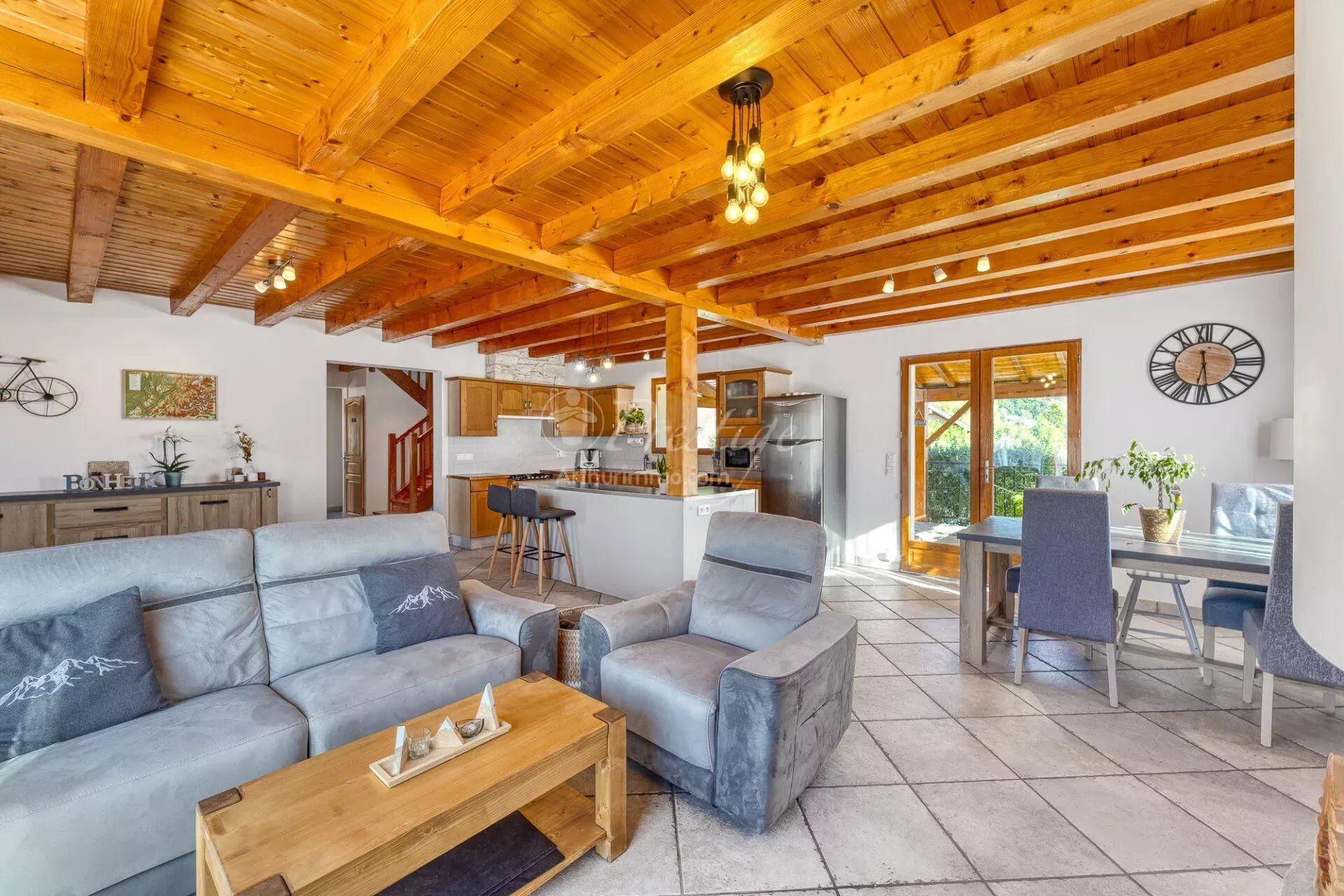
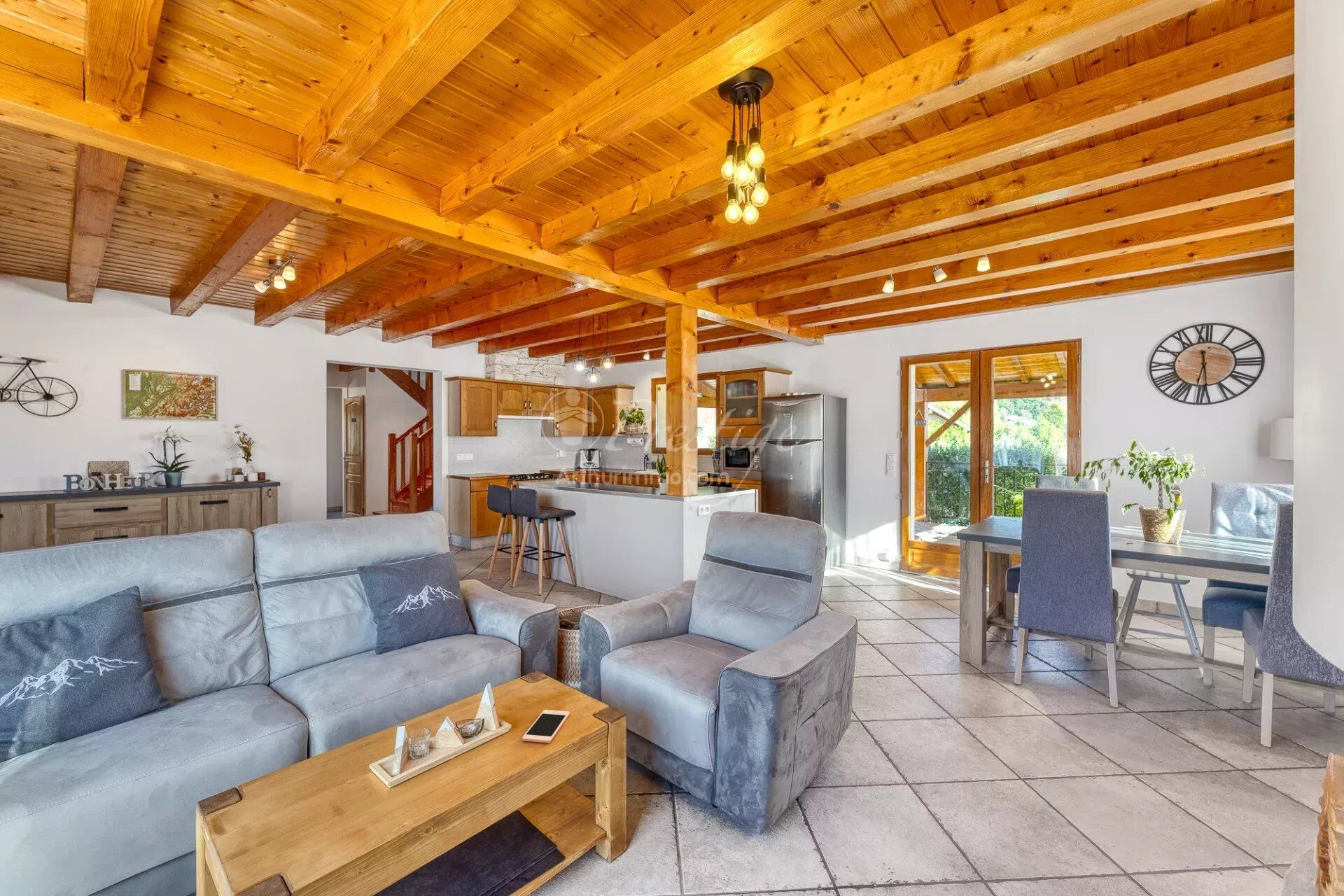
+ cell phone (547, 725)
